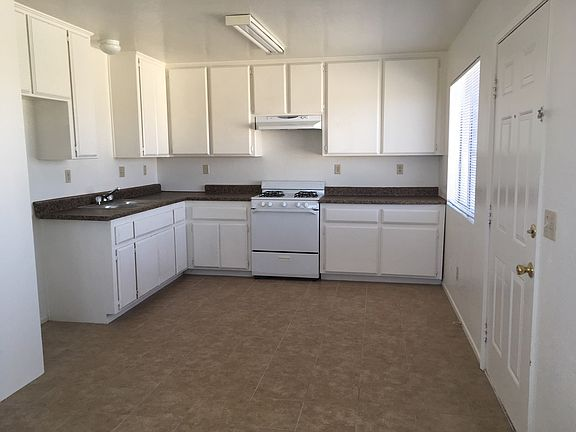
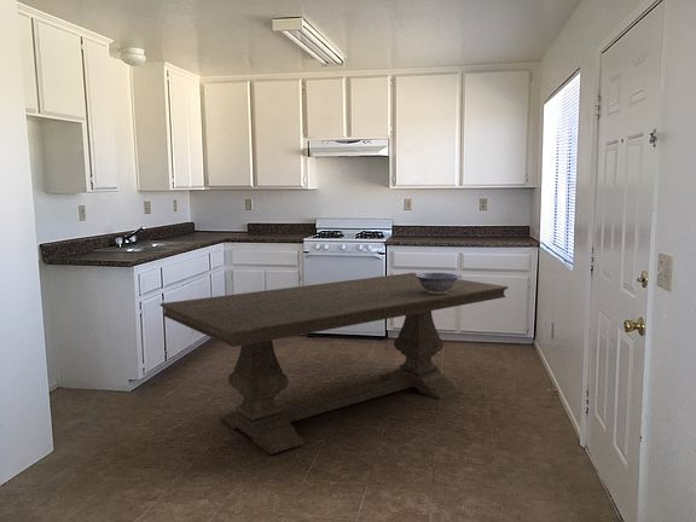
+ decorative bowl (437, 283)
+ dining table (342, 326)
